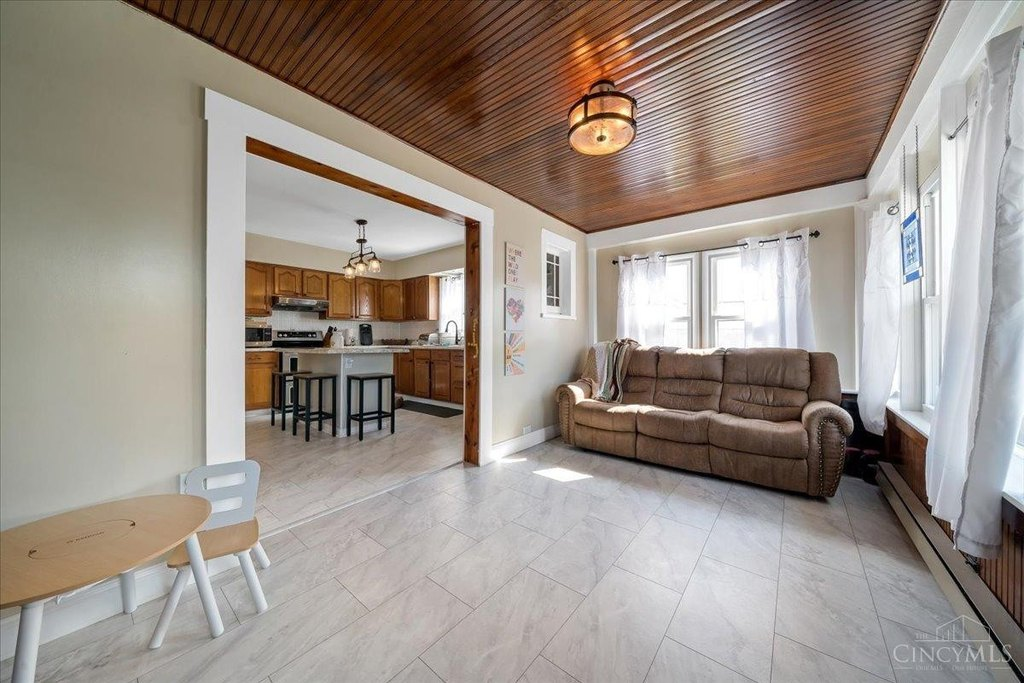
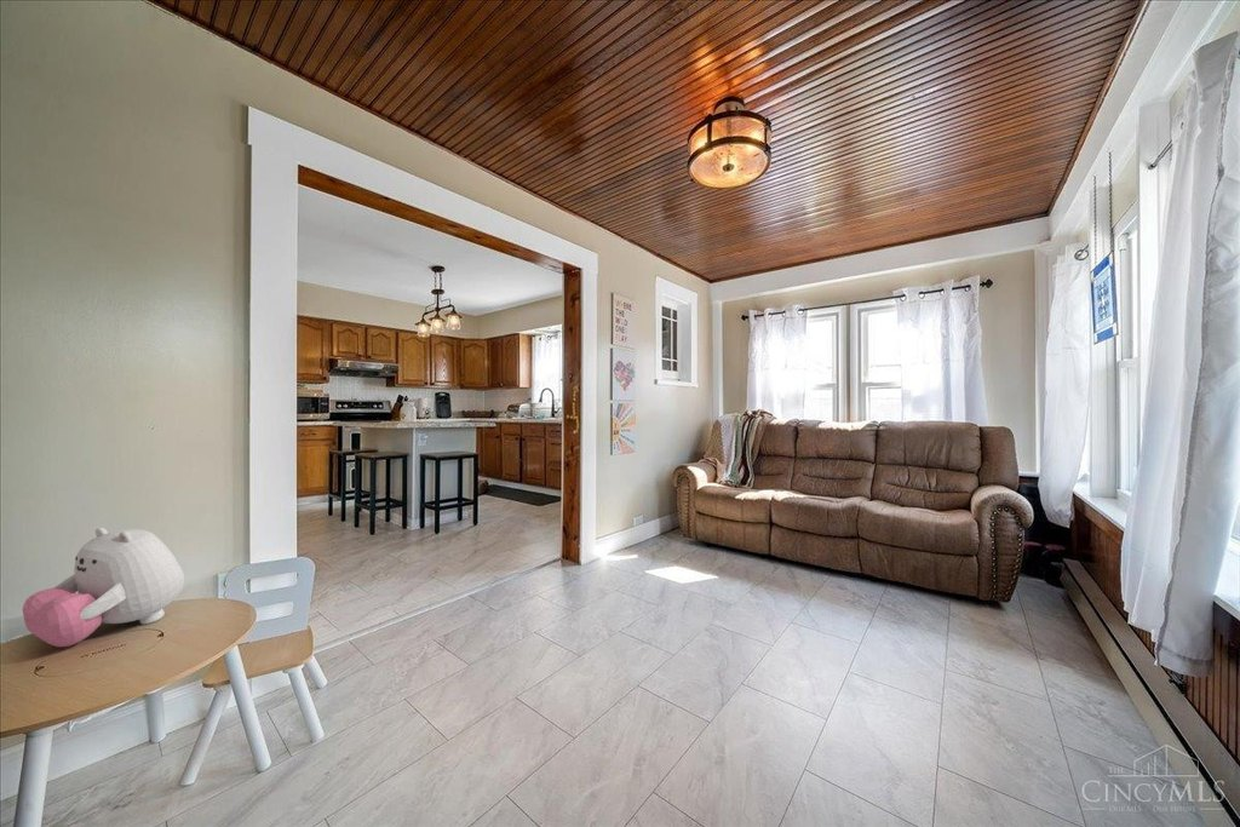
+ plush toy (111, 579)
